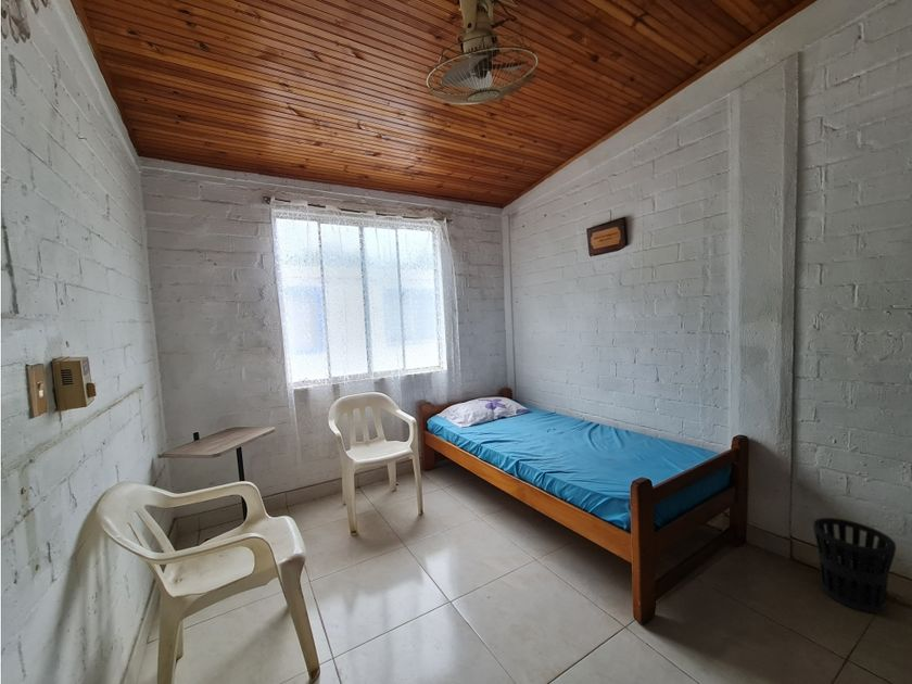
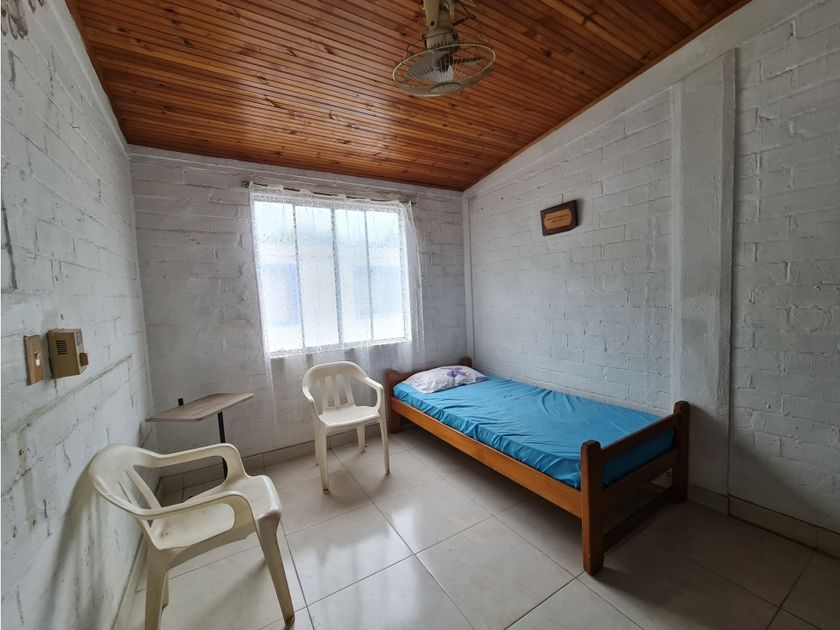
- wastebasket (852, 563)
